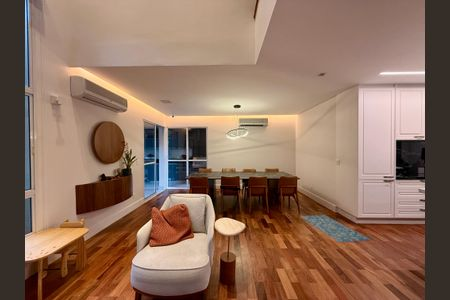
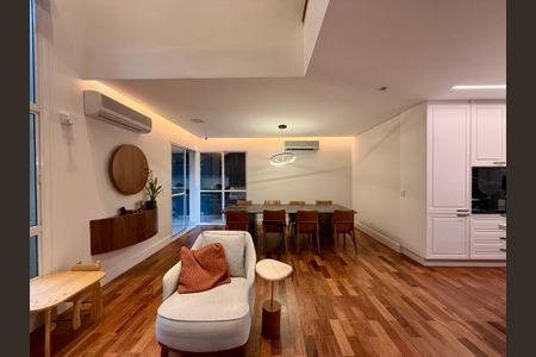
- rug (330, 226)
